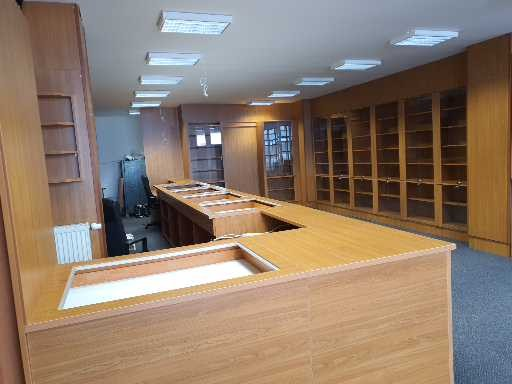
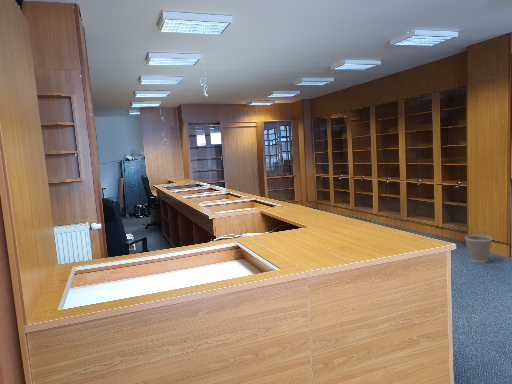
+ wastebasket (478, 248)
